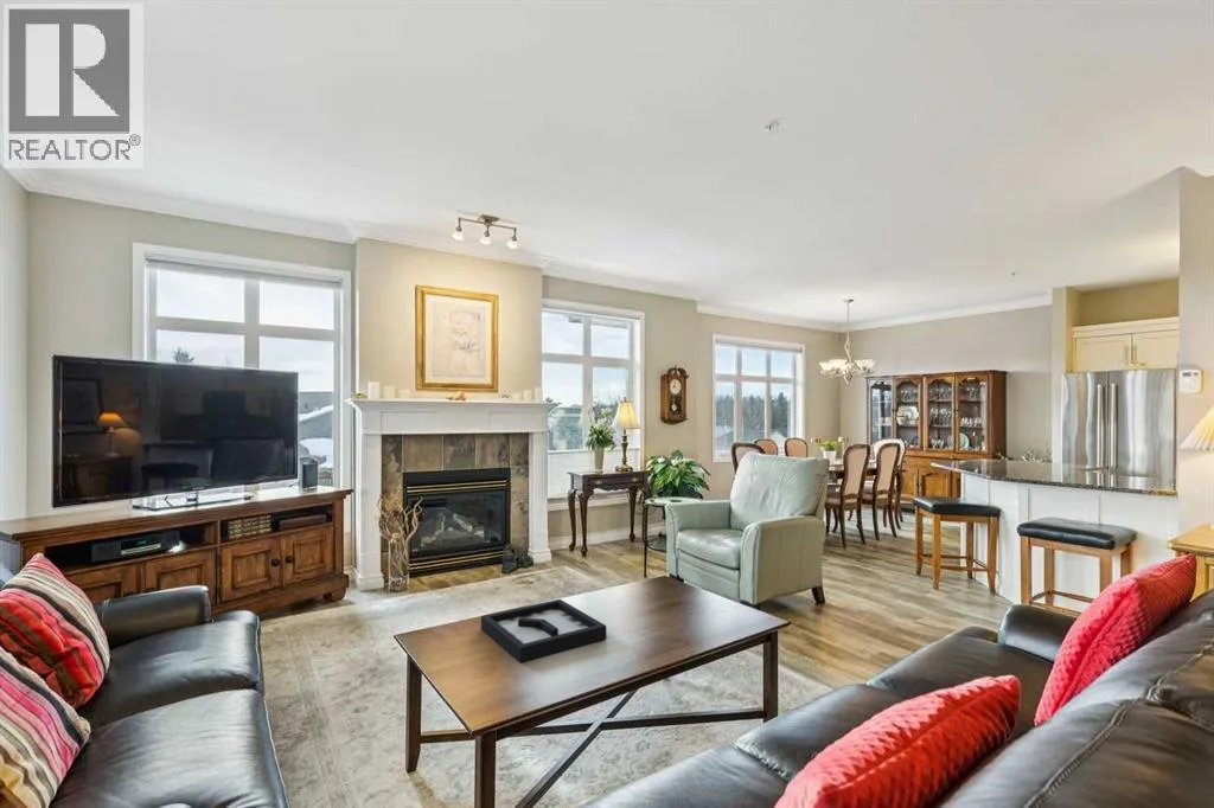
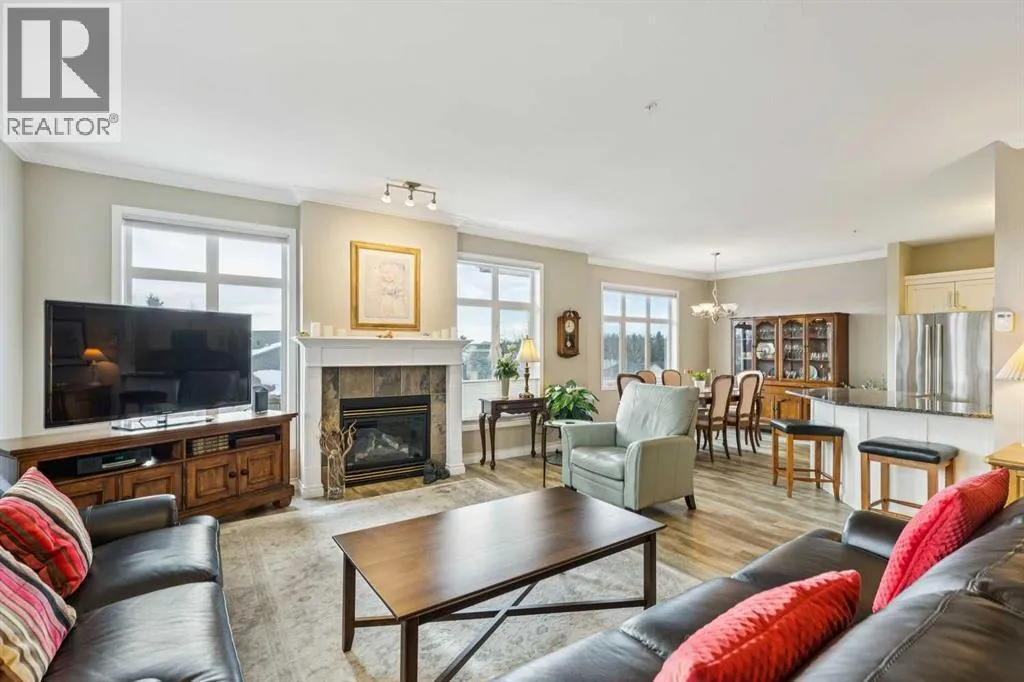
- decorative tray (542, 627)
